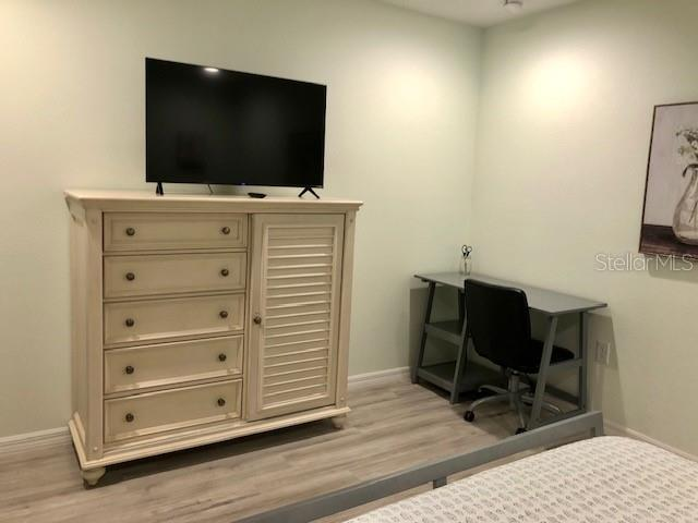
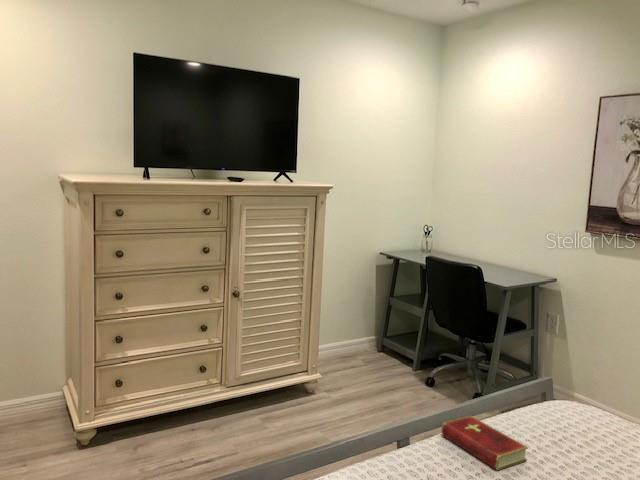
+ hardcover book (482, 440)
